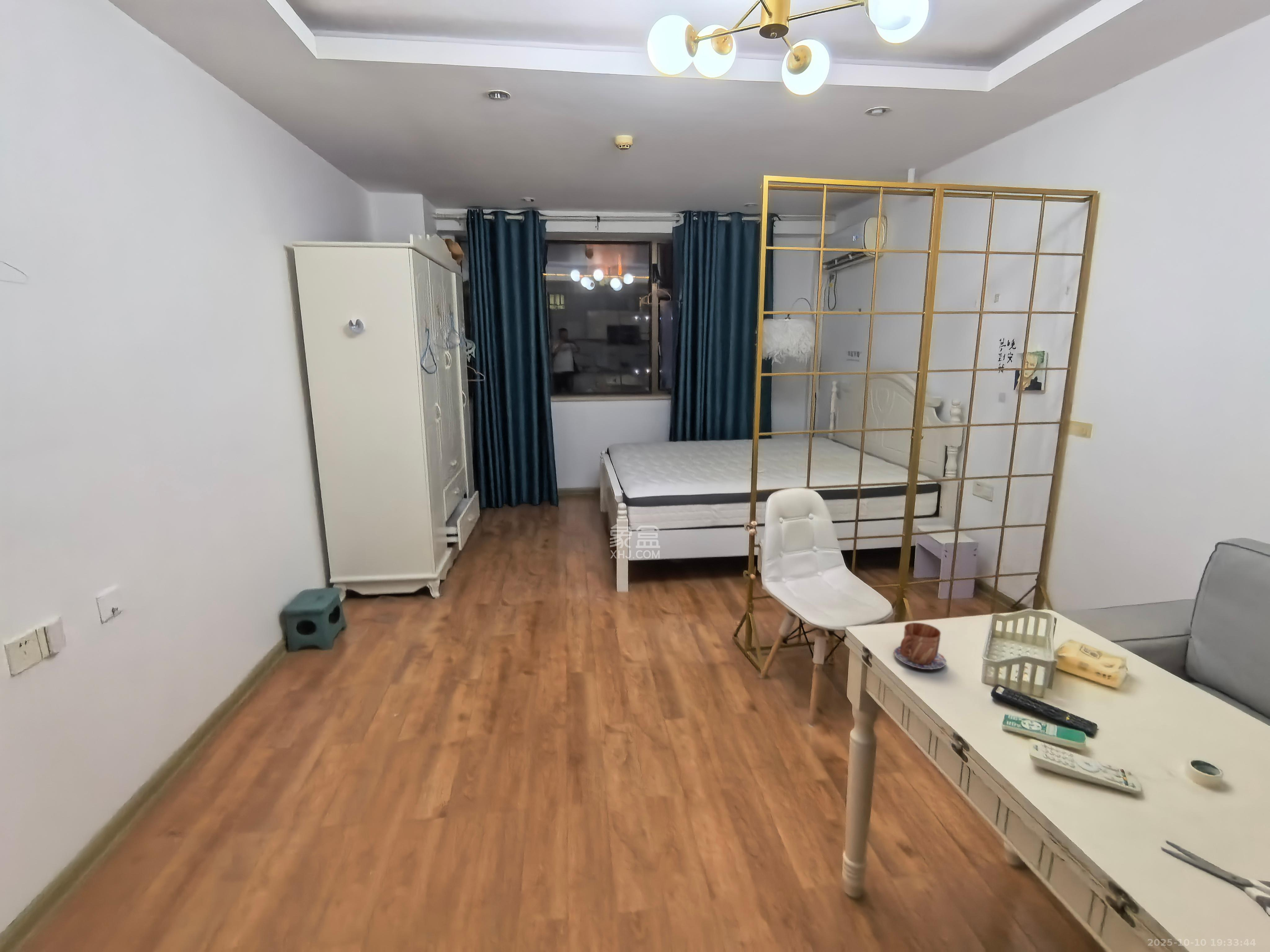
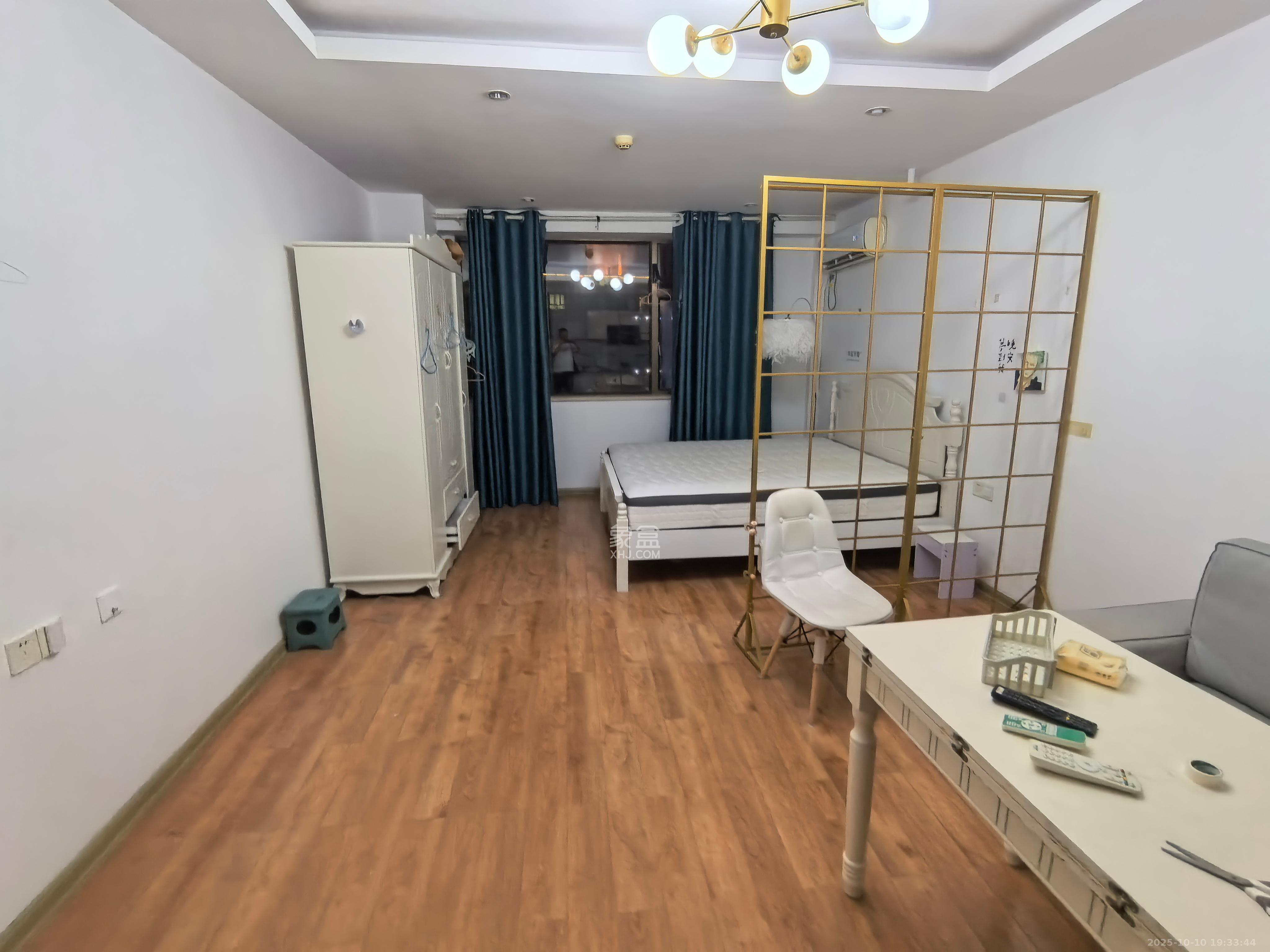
- mug (920, 646)
